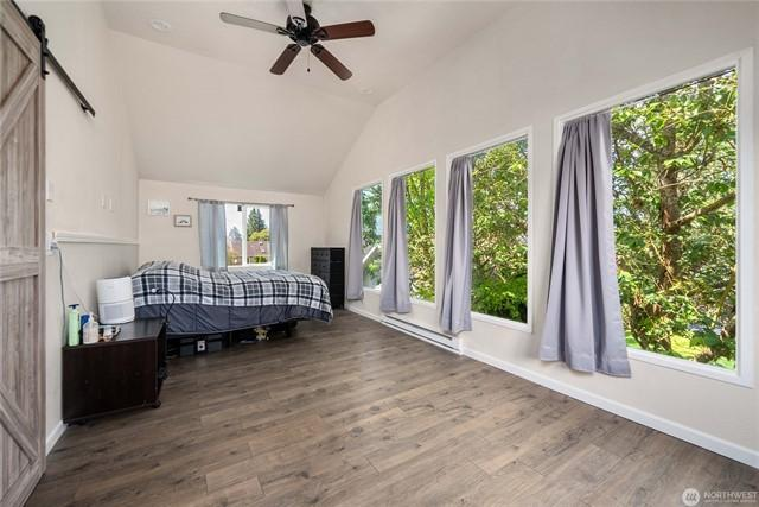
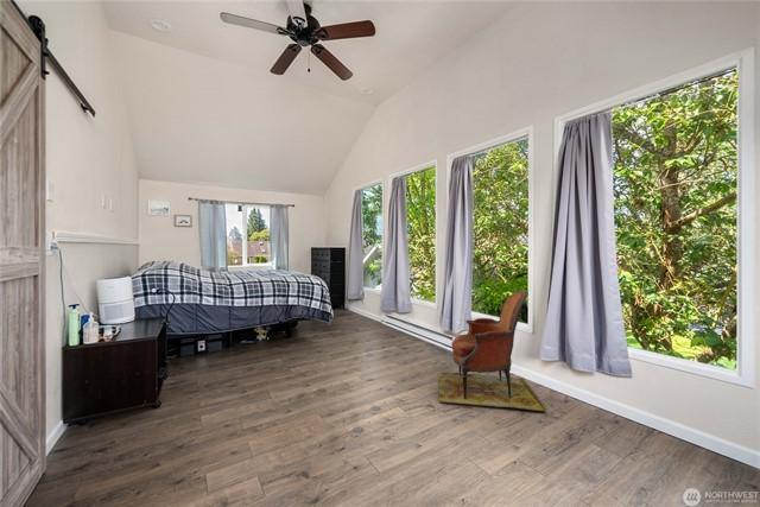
+ armchair (486, 340)
